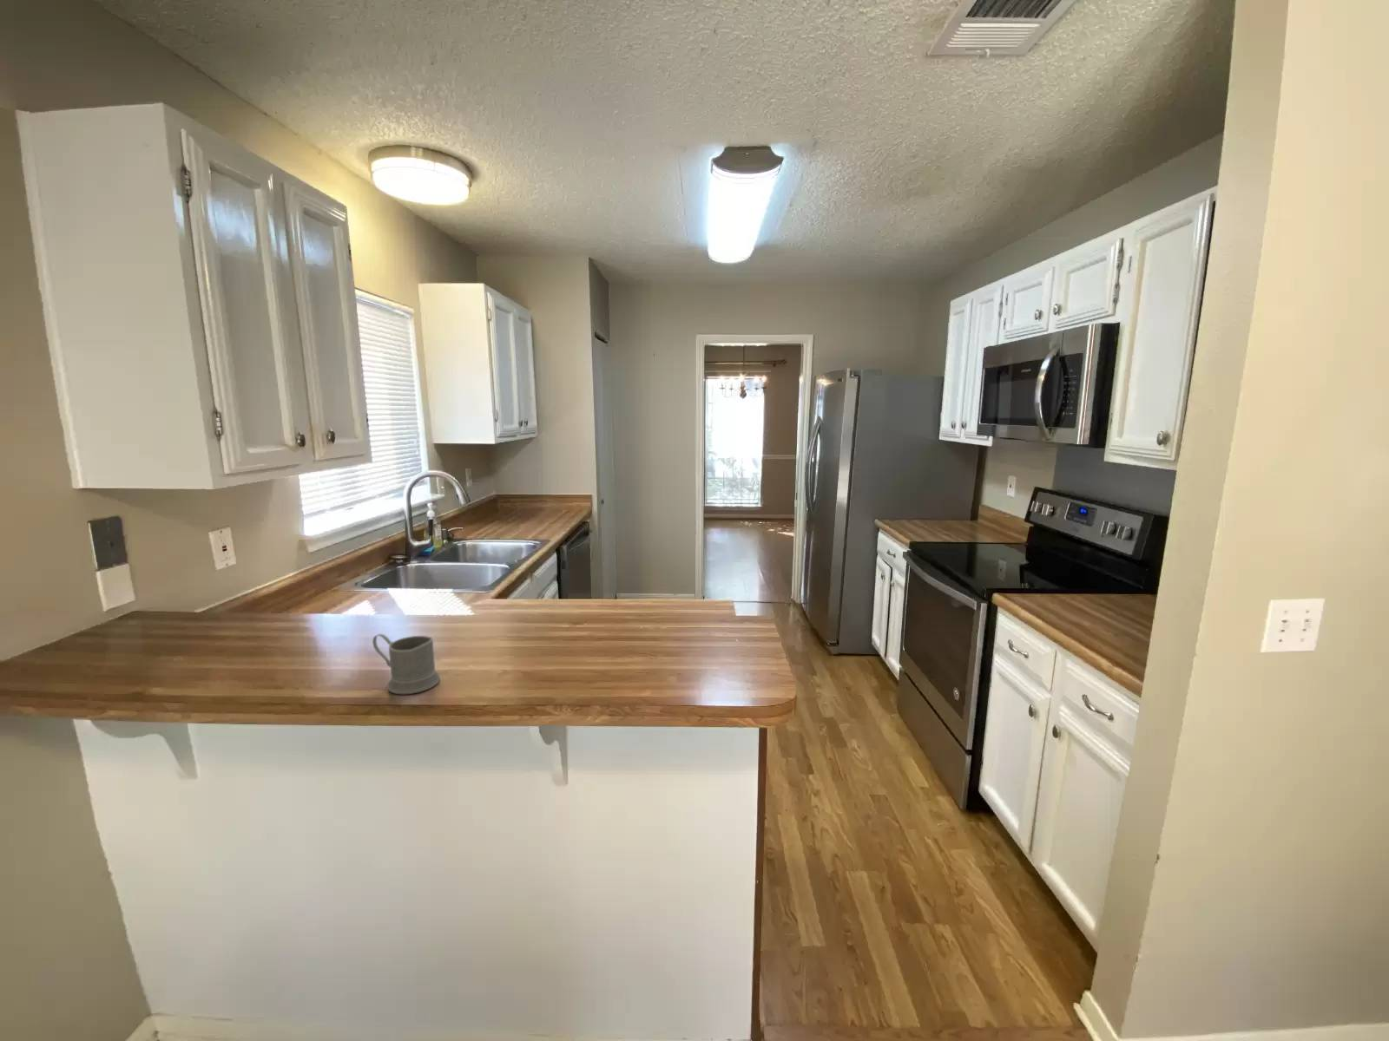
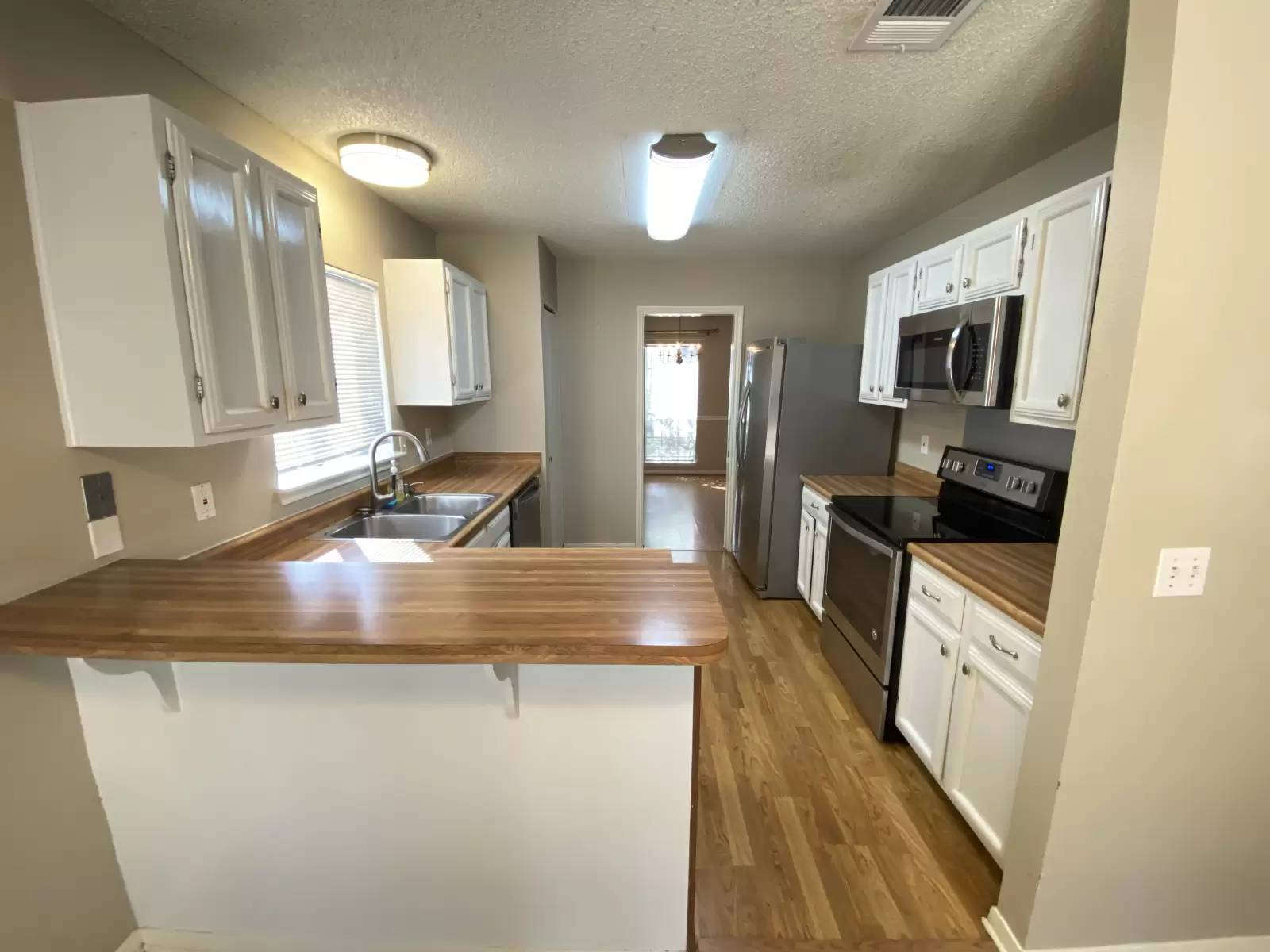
- mug (404, 659)
